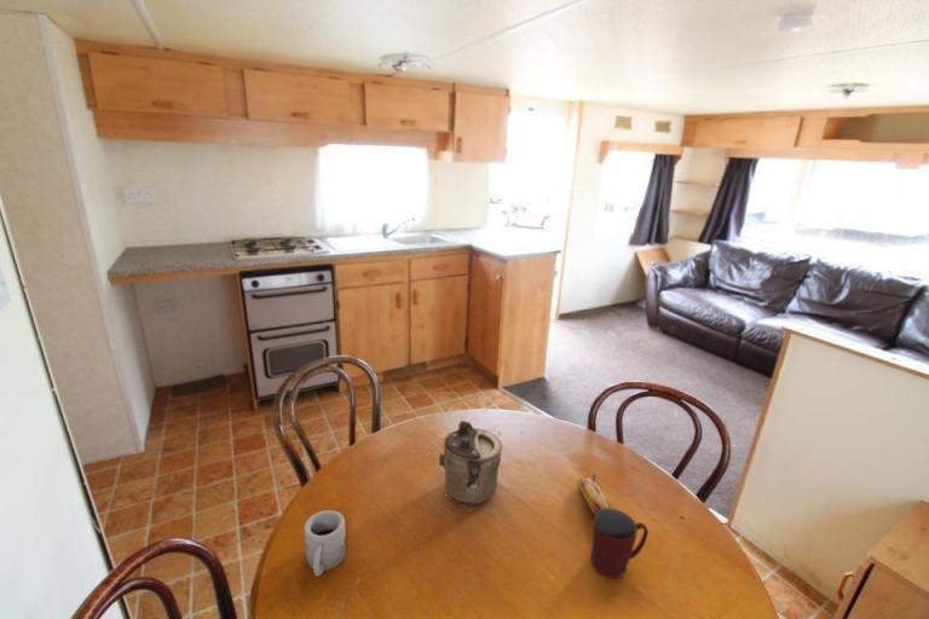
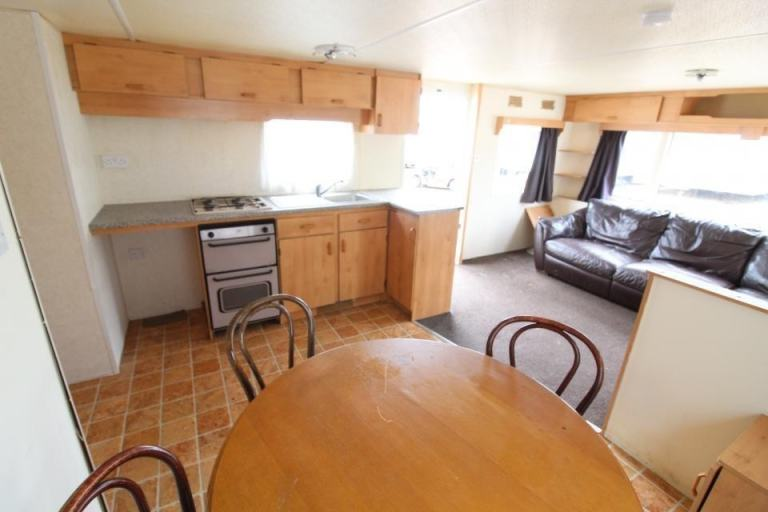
- mug (323, 545)
- banana (593, 492)
- teapot (469, 458)
- mug (618, 543)
